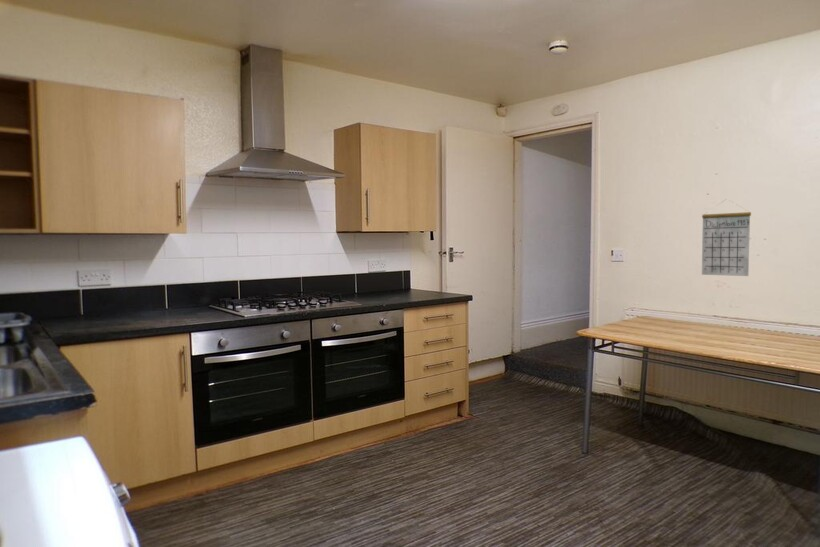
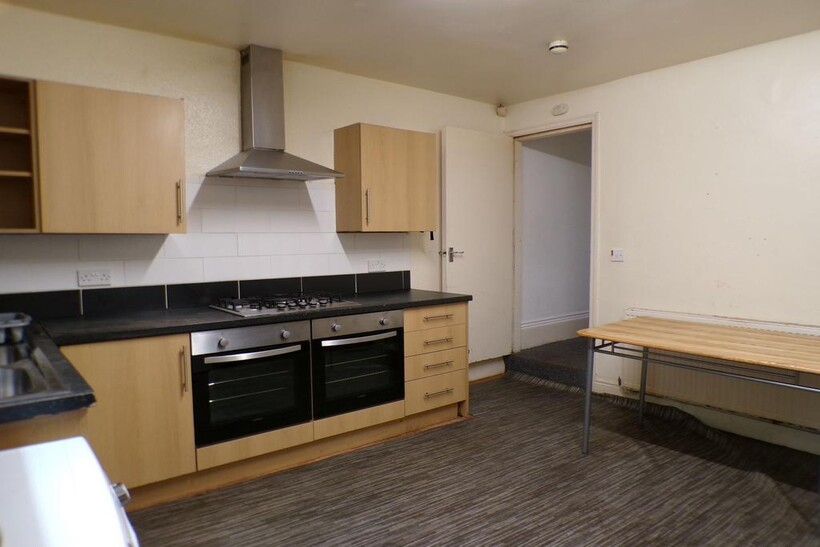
- calendar (725, 237)
